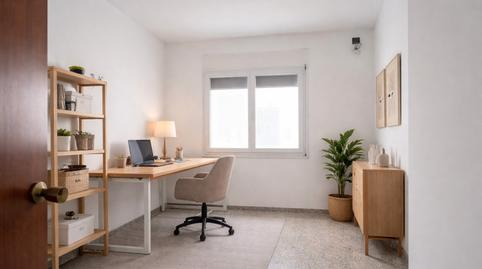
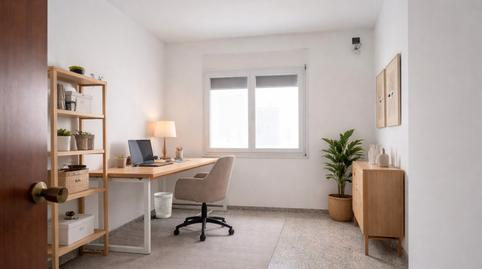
+ wastebasket (163, 205)
